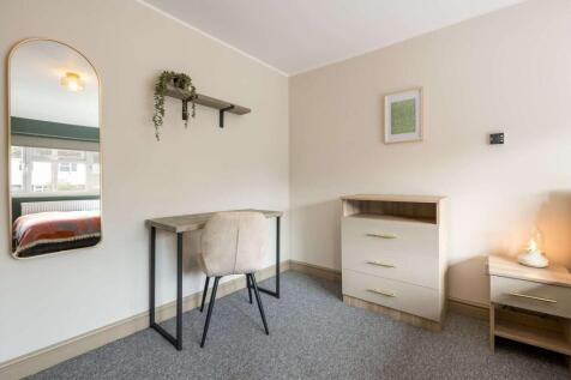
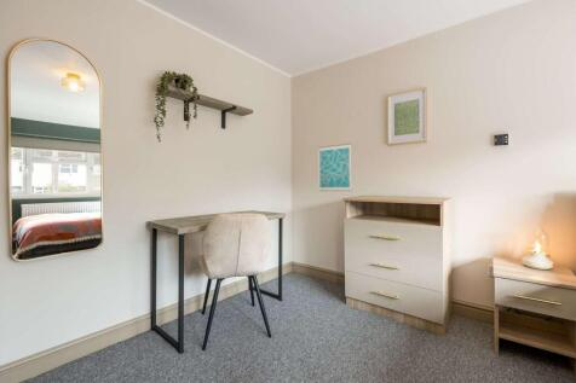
+ wall art (334, 168)
